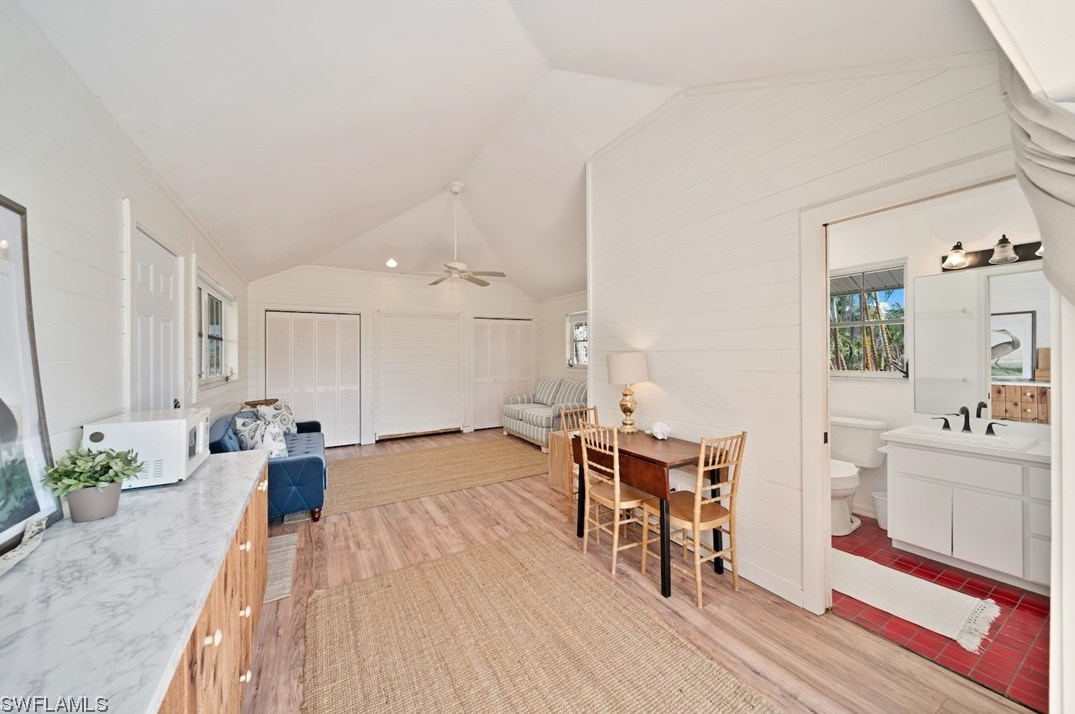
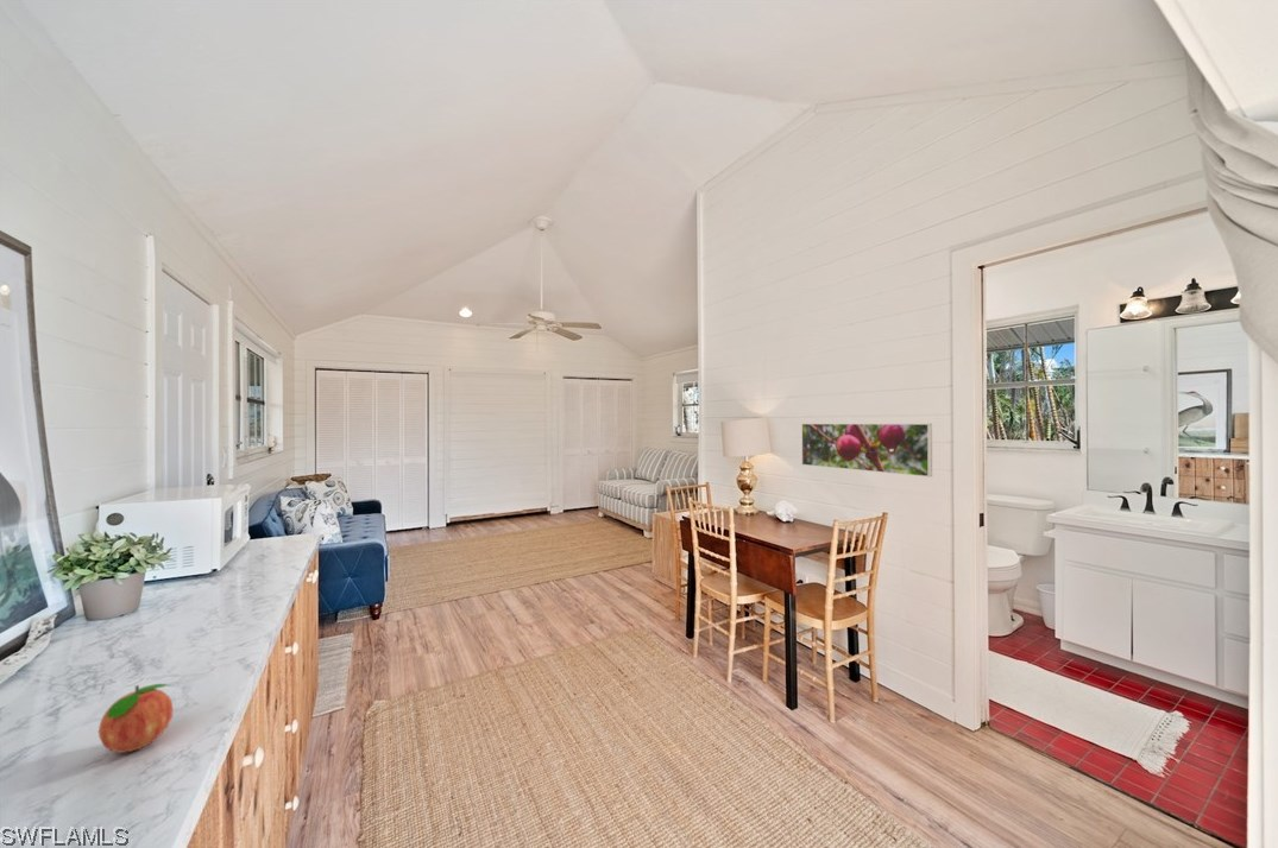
+ fruit (138, 715)
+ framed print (858, 447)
